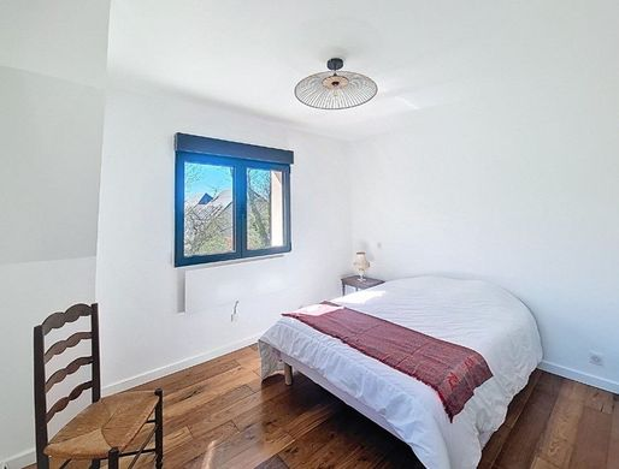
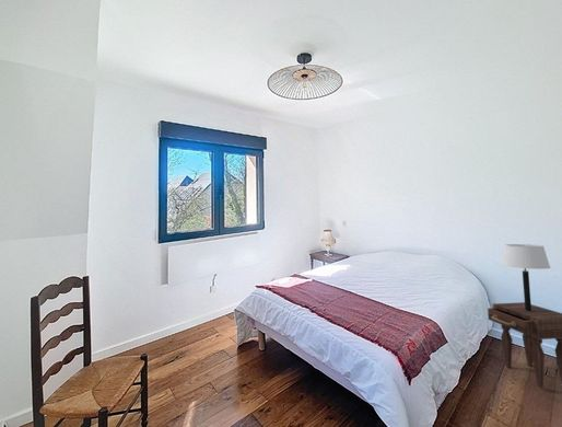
+ nightstand (525, 343)
+ table lamp (525, 277)
